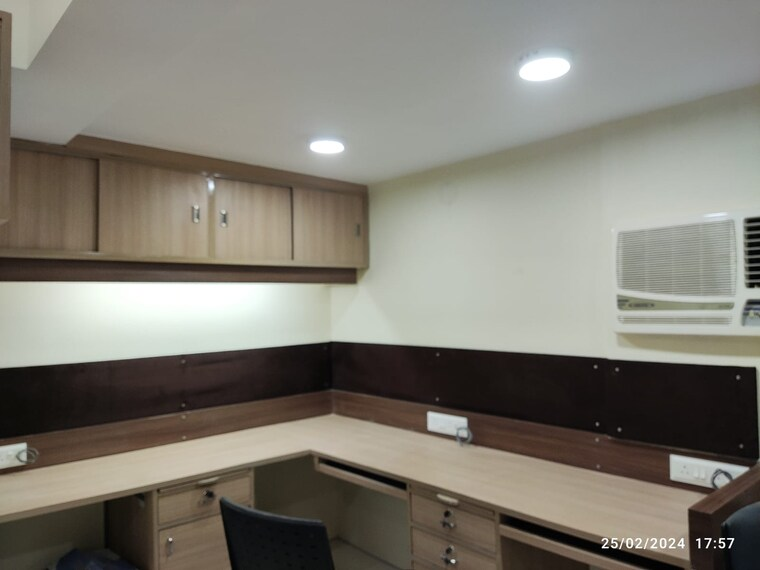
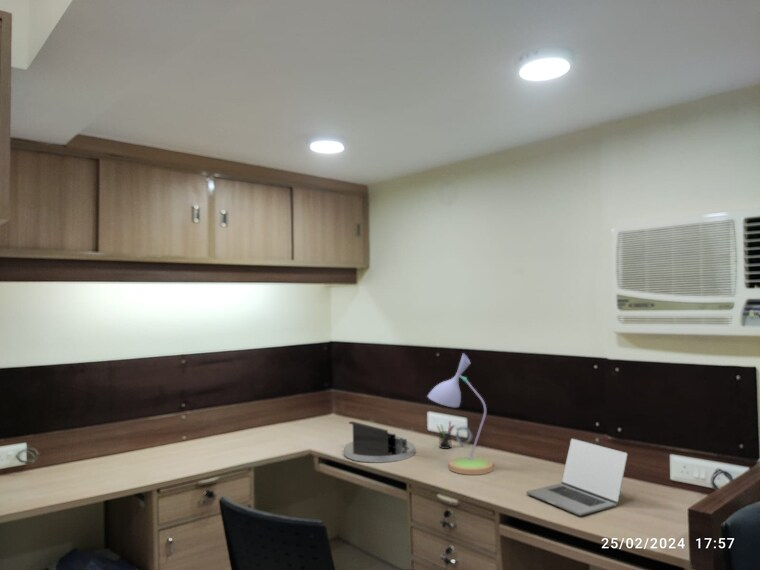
+ laptop (575, 473)
+ desk organizer (379, 438)
+ desk lamp (458, 406)
+ pen holder (445, 434)
